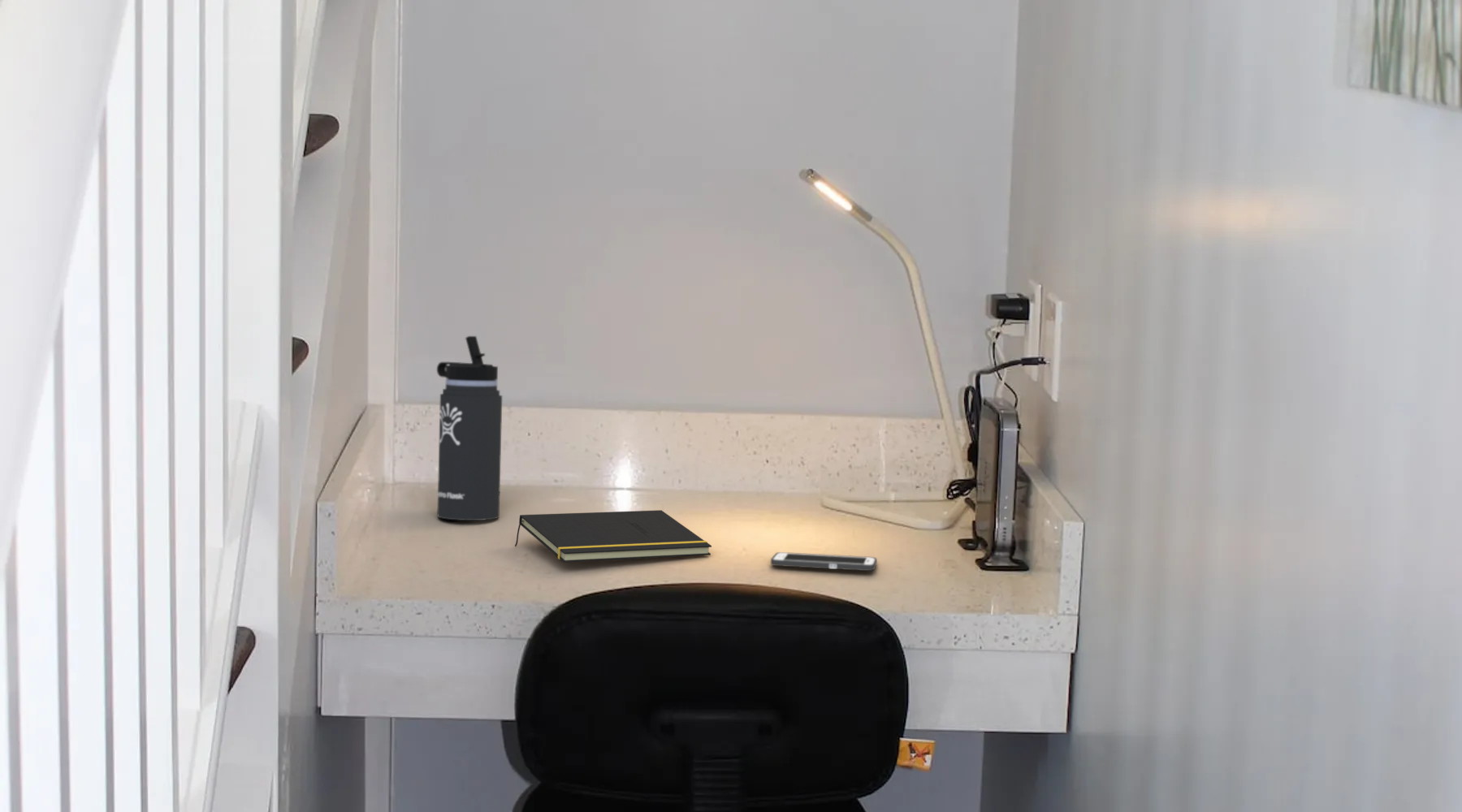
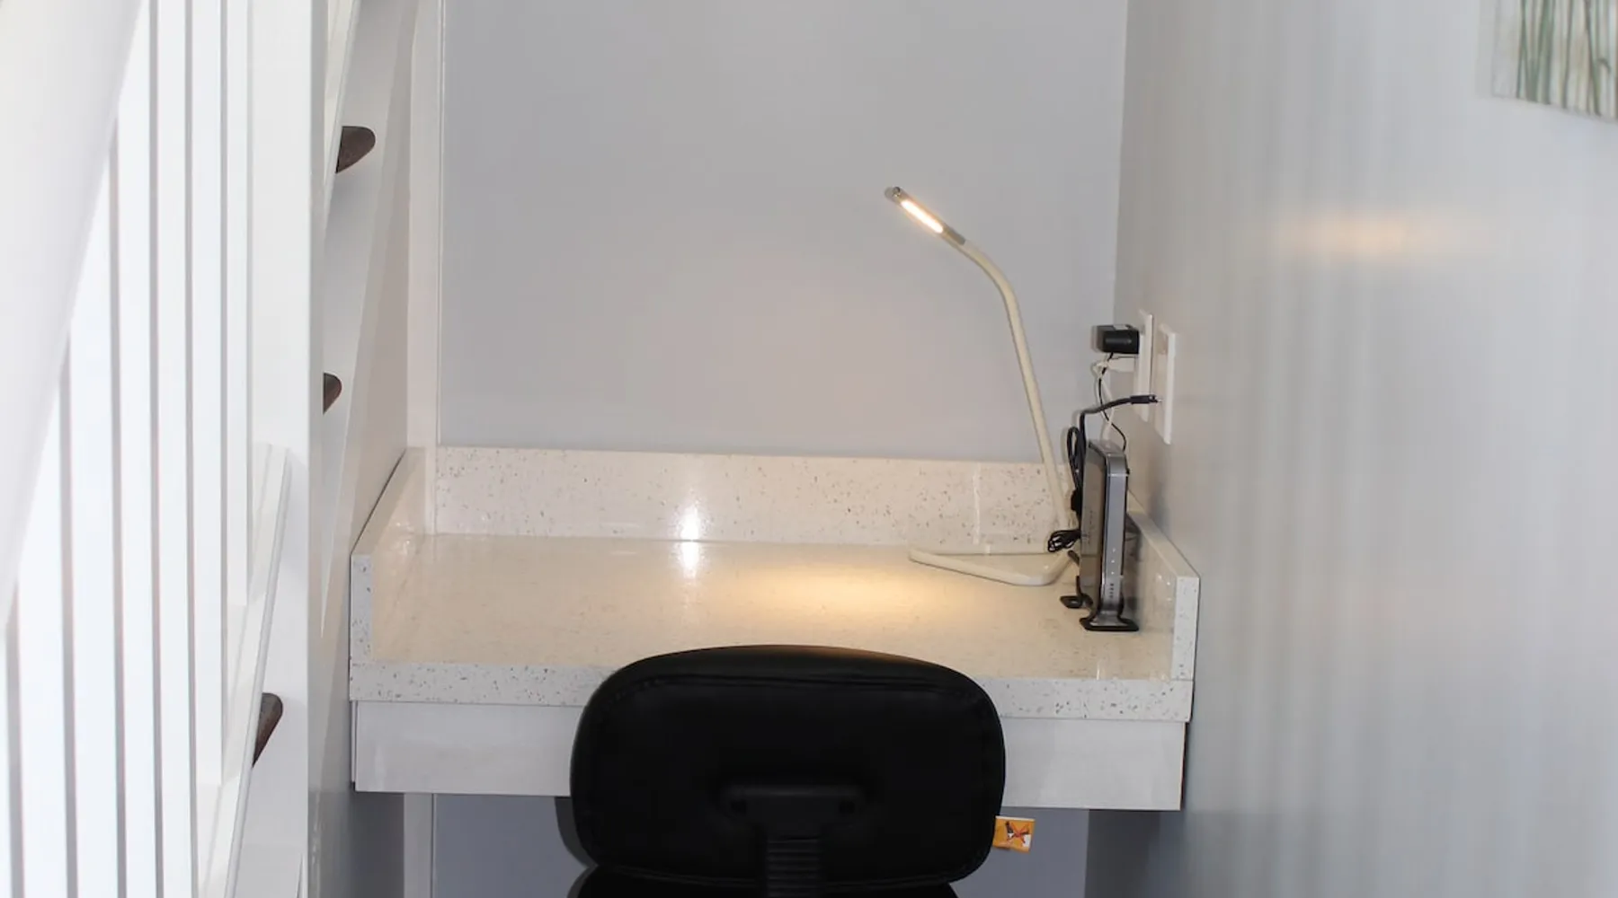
- thermos bottle (465, 425)
- cell phone (824, 561)
- notepad (615, 534)
